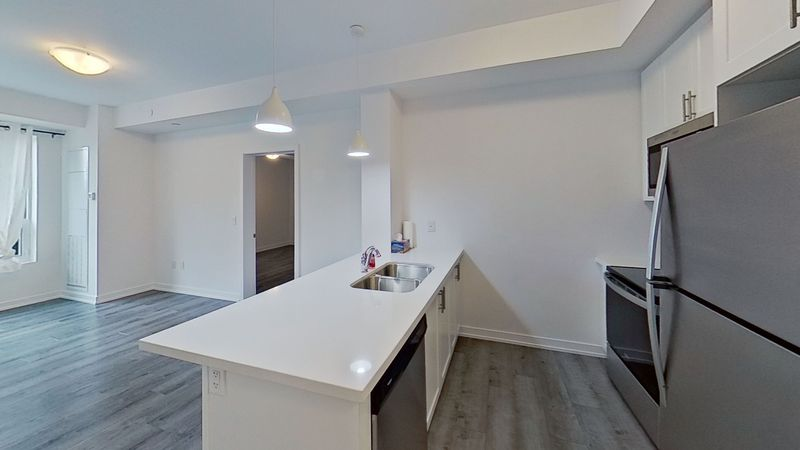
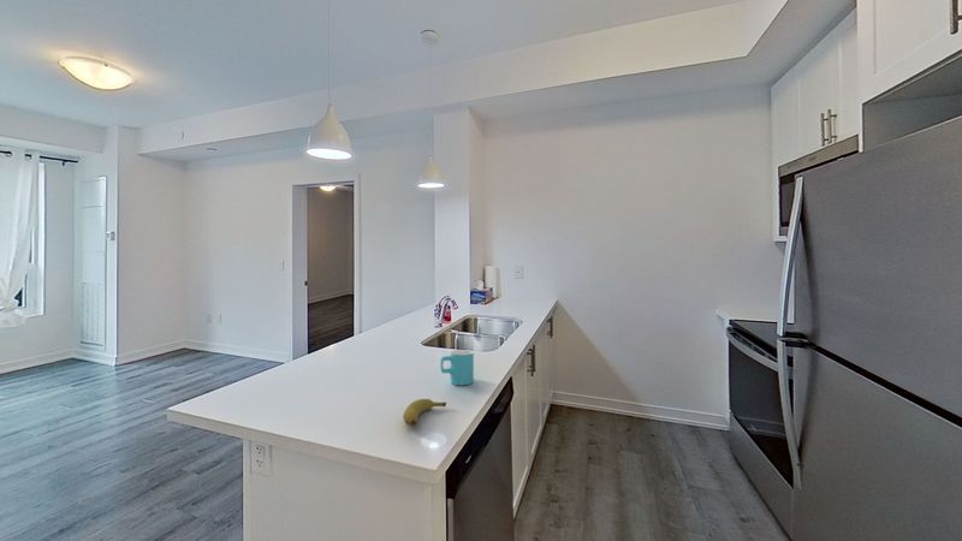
+ banana (422, 411)
+ cup (457, 367)
